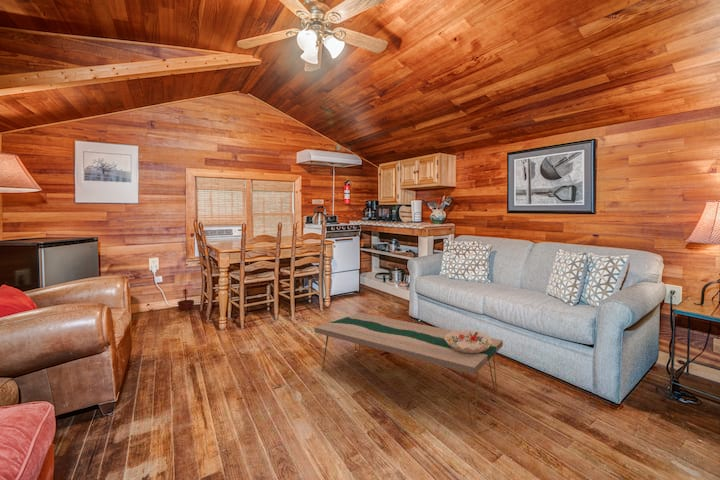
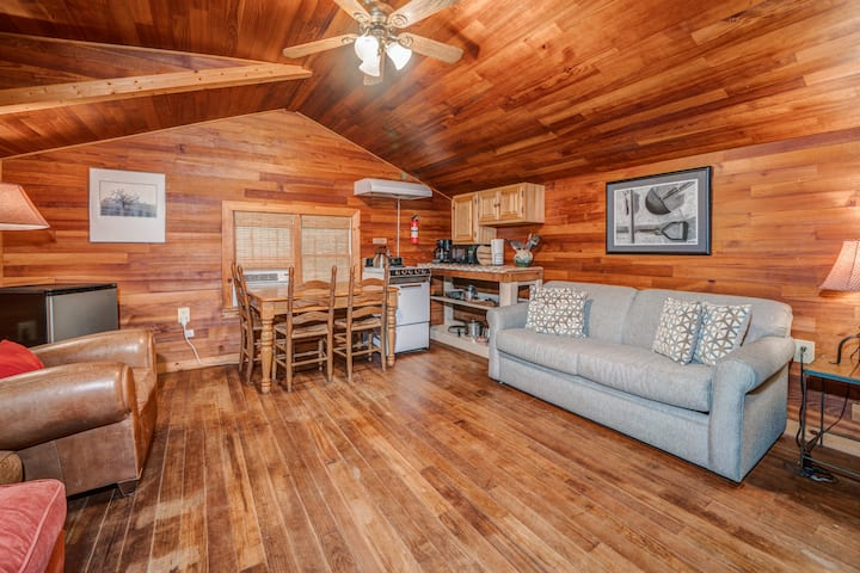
- basket (185, 298)
- decorative bowl (467, 342)
- coffee table (402, 355)
